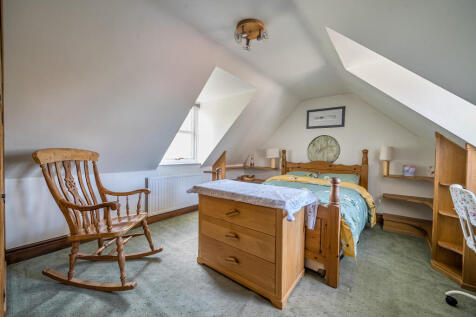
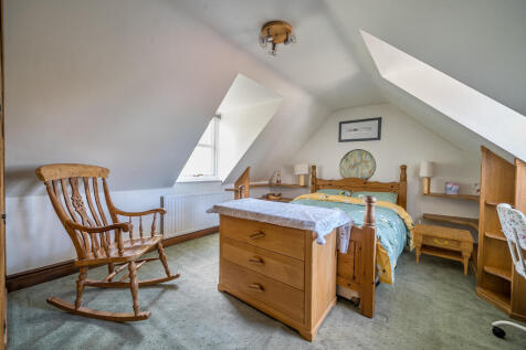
+ nightstand (440, 246)
